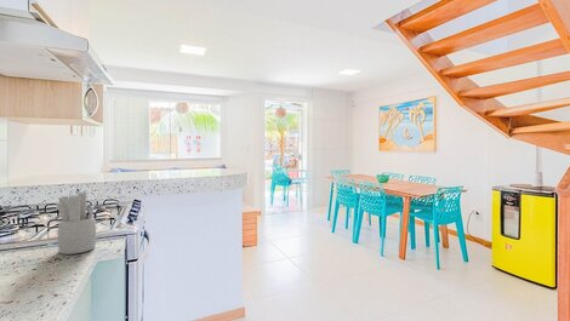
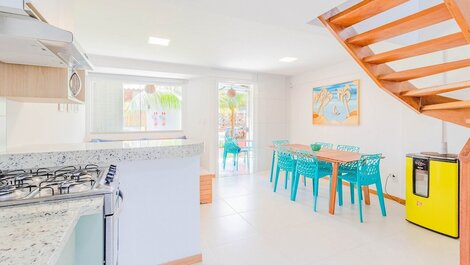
- utensil holder (76, 222)
